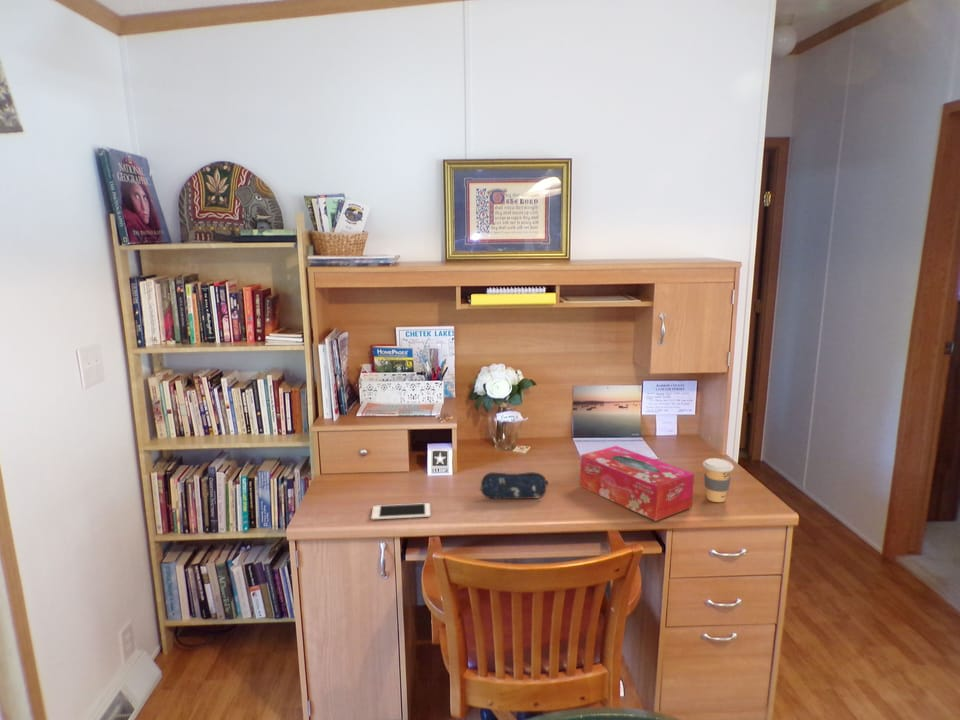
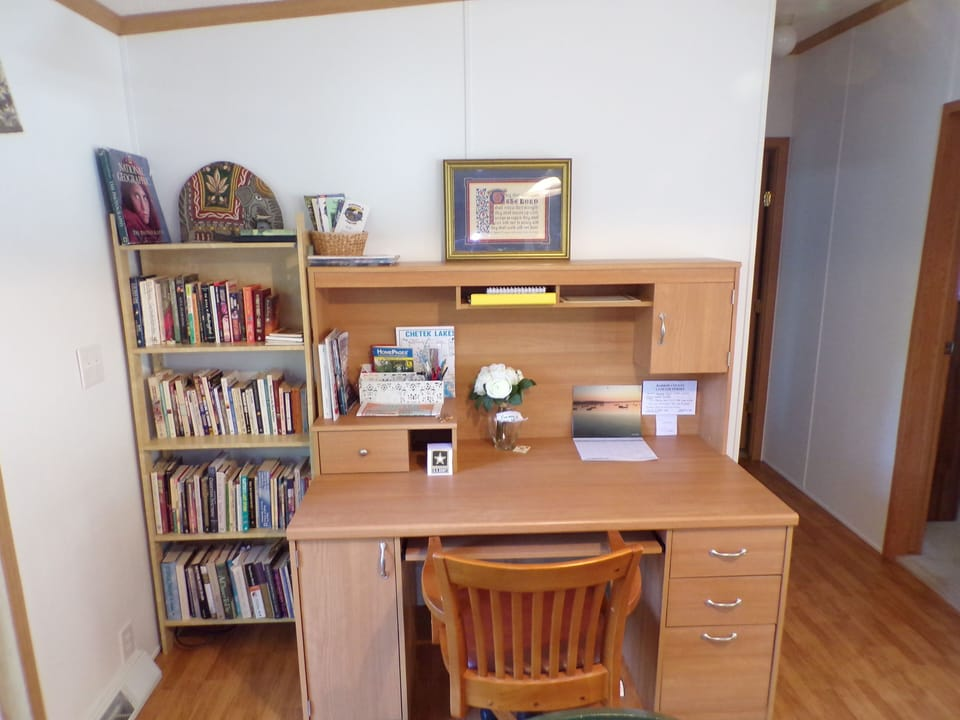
- coffee cup (716, 480)
- cell phone (401, 511)
- tissue box (634, 480)
- pencil case (513, 485)
